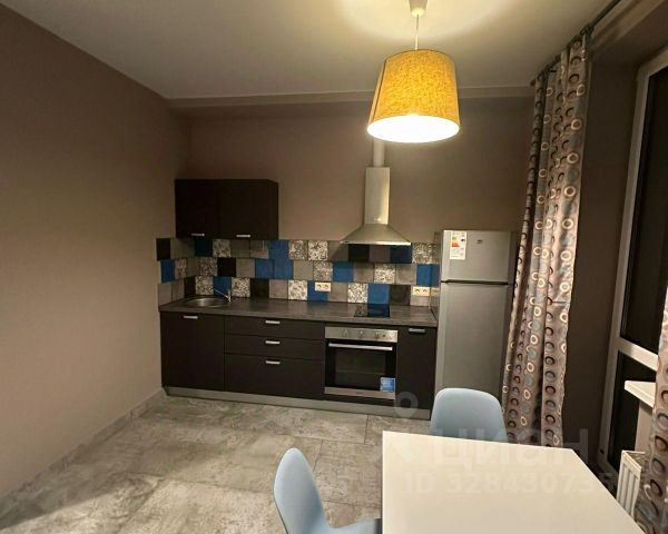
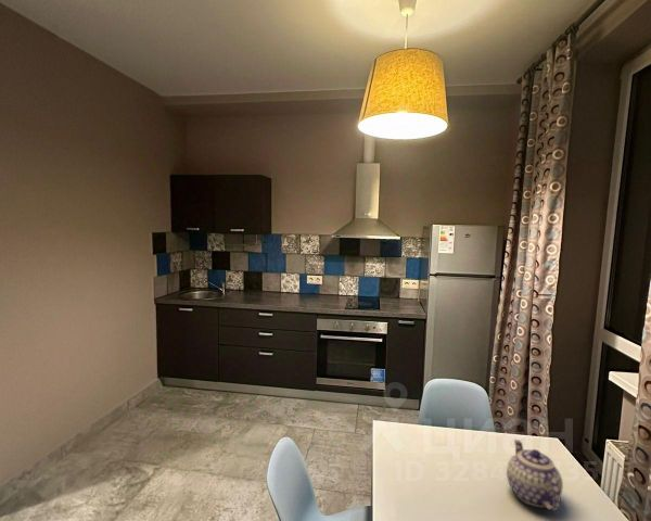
+ teapot (534, 473)
